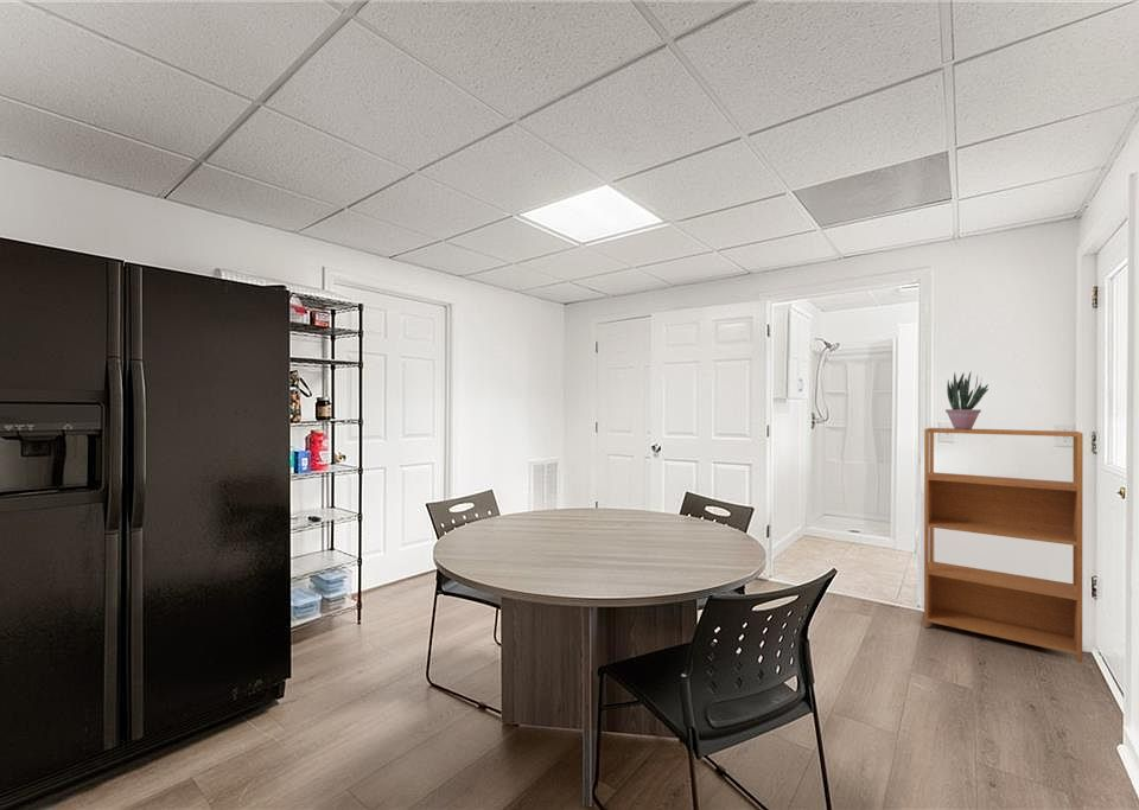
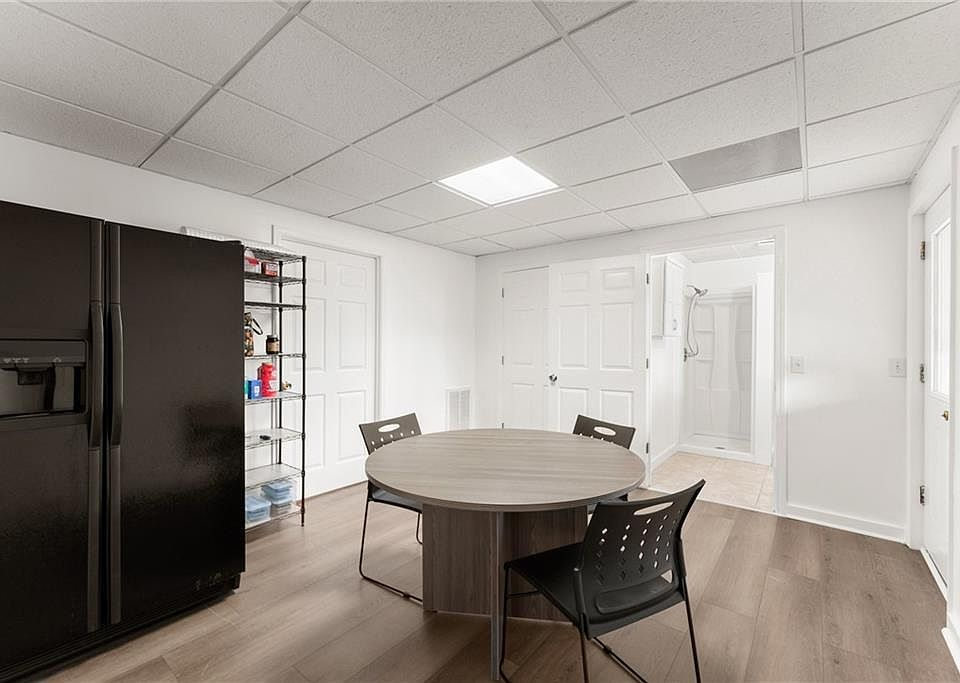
- bookshelf (998, 532)
- potted plant (966, 400)
